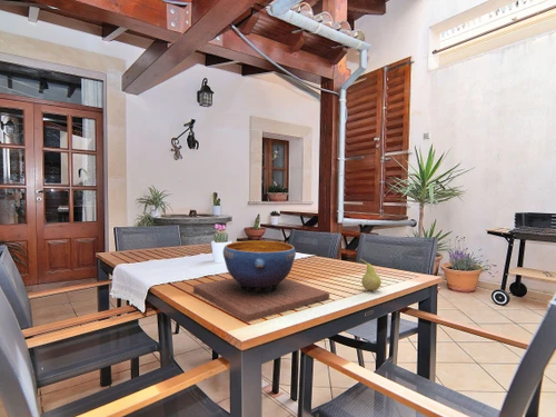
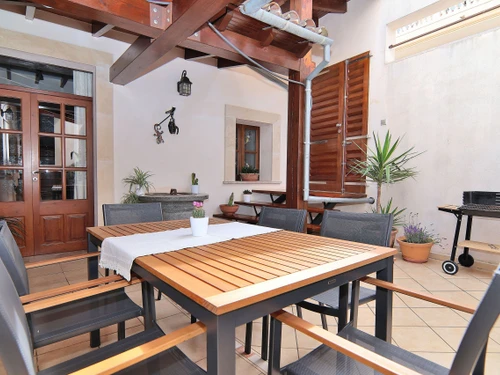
- fruit (369, 275)
- decorative bowl (259, 269)
